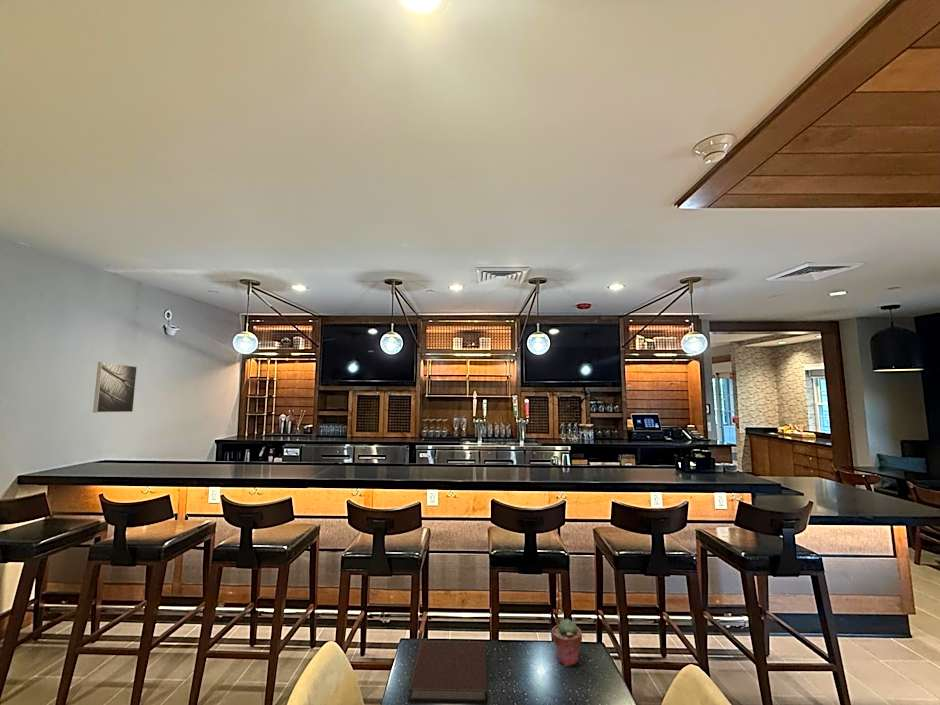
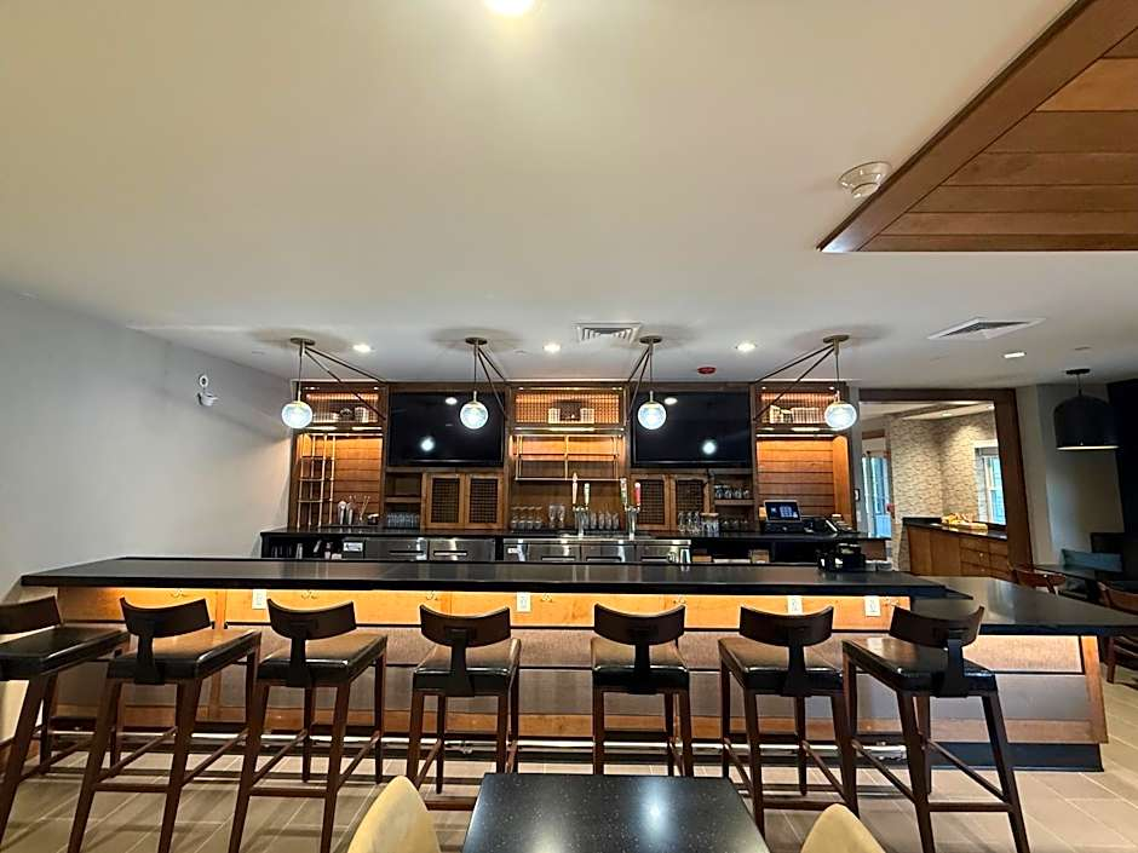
- notebook (450, 669)
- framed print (116, 388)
- potted succulent (567, 639)
